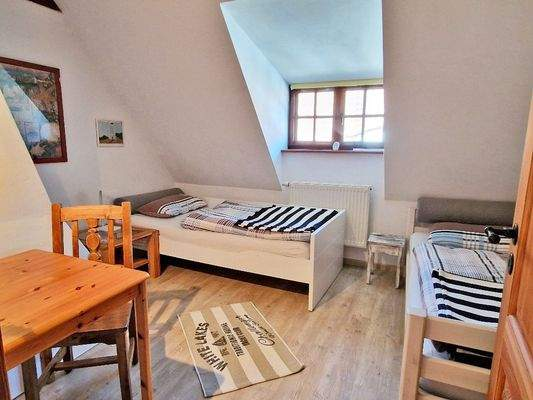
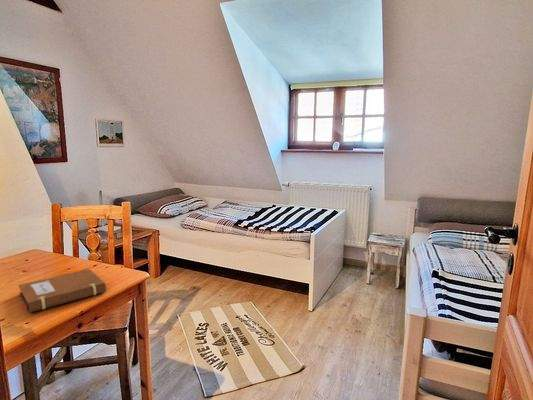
+ notebook (61, 289)
